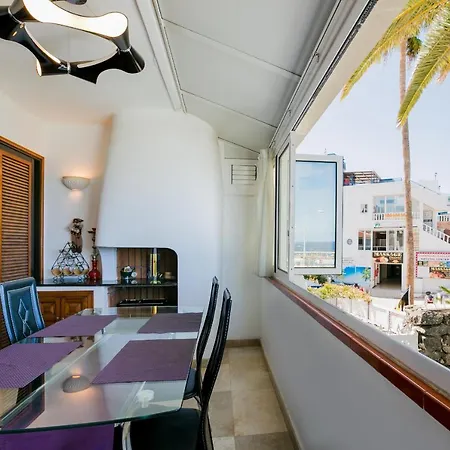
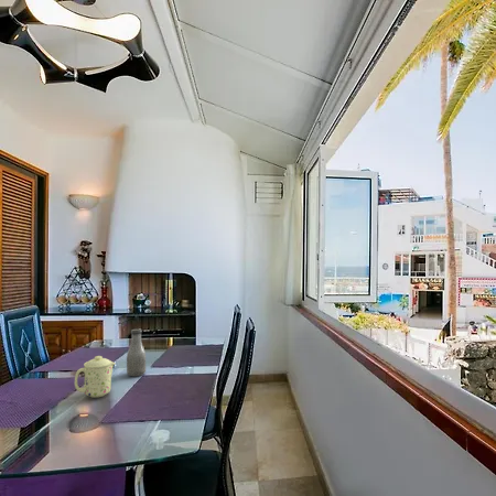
+ bottle (136, 352)
+ mug (95, 376)
